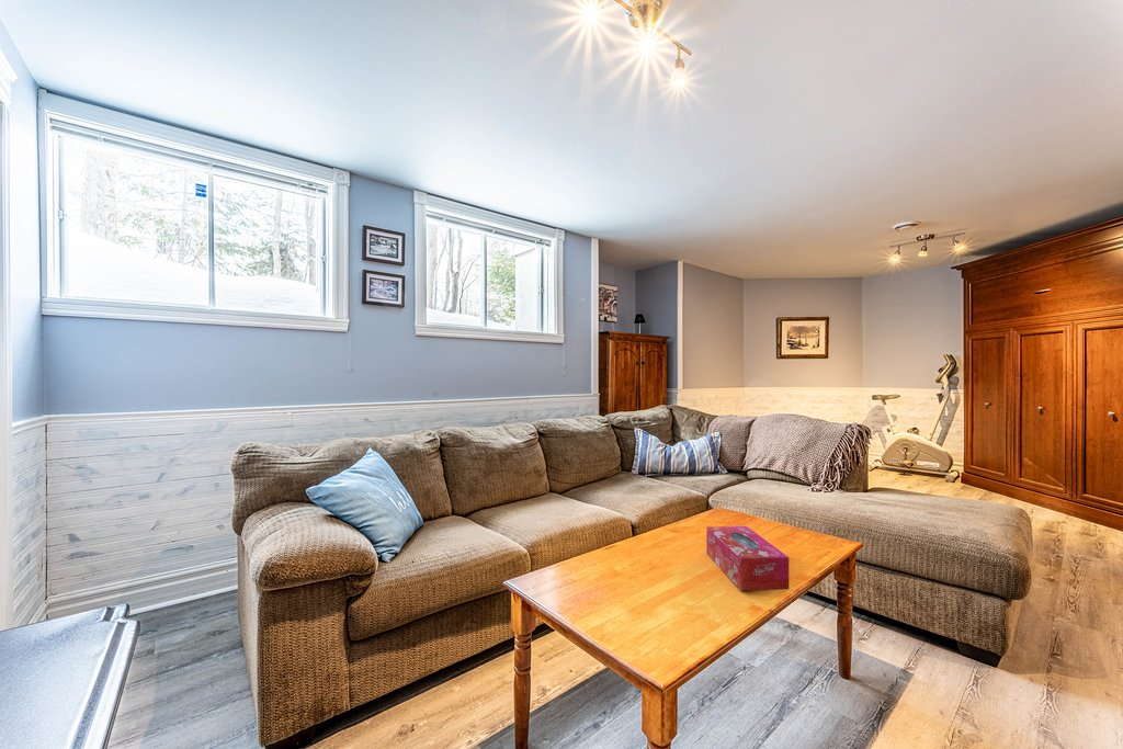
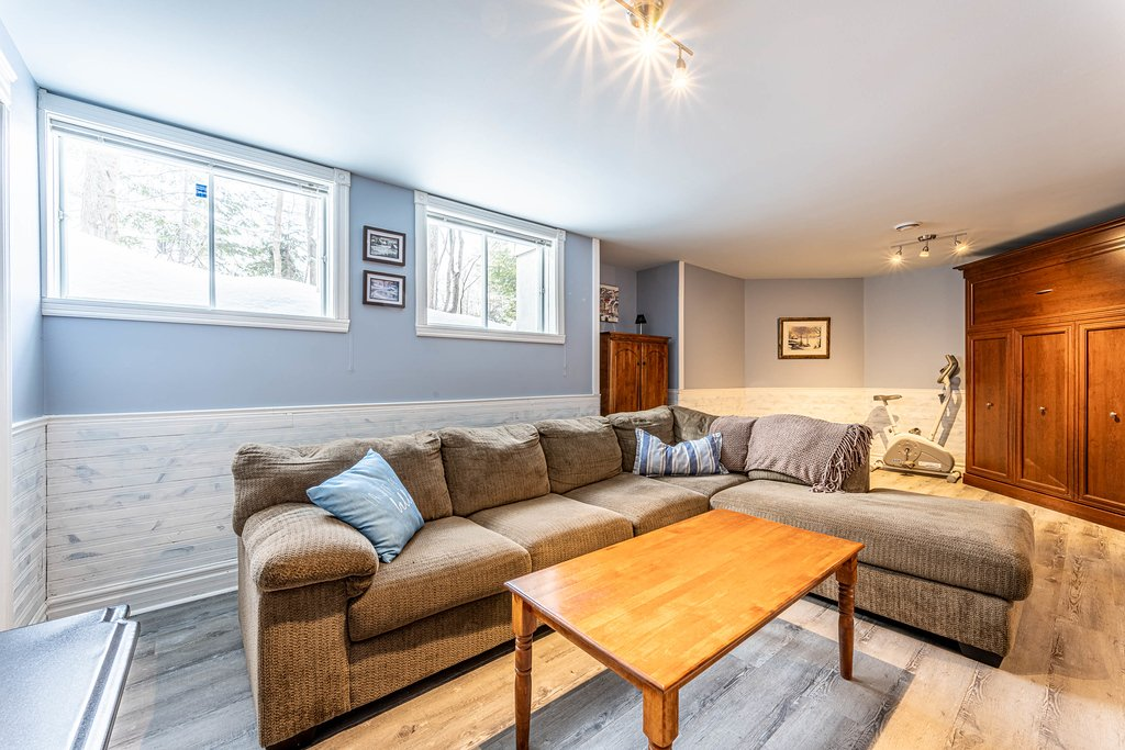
- tissue box (744, 555)
